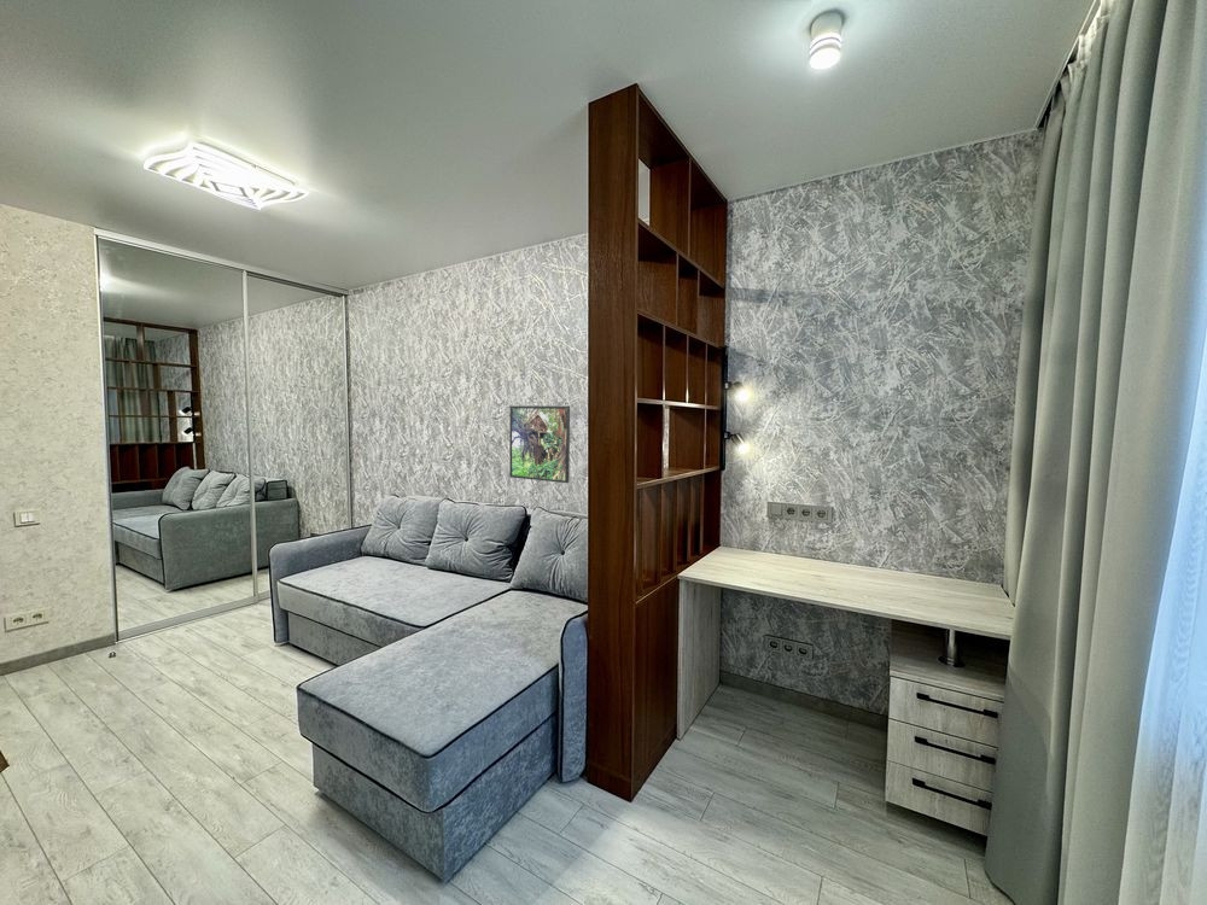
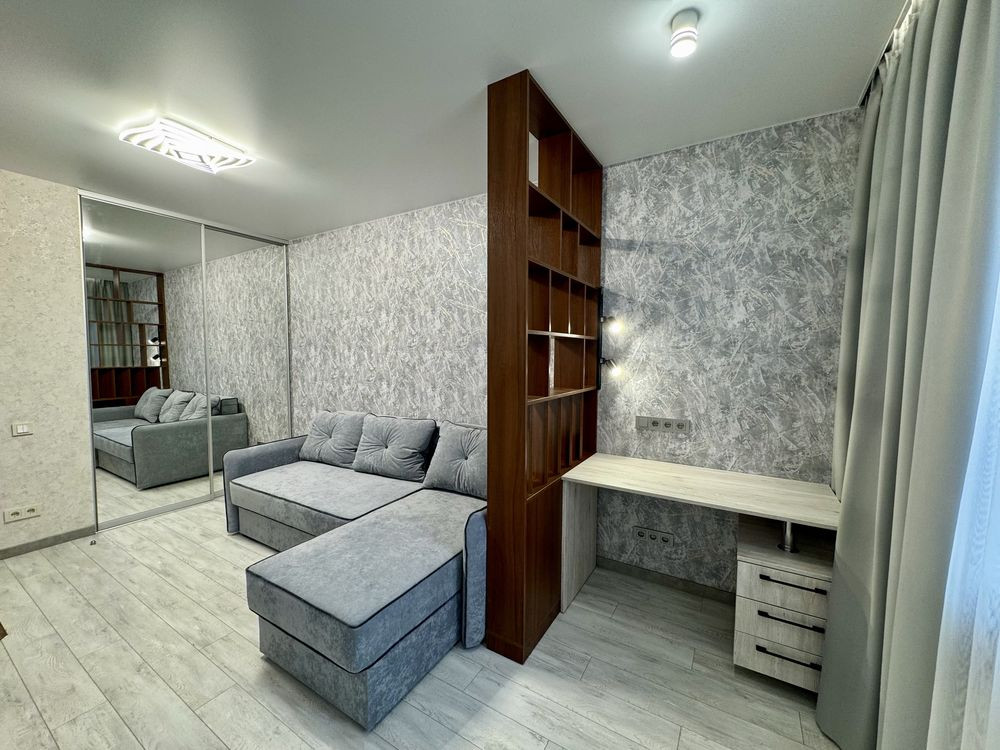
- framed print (538, 443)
